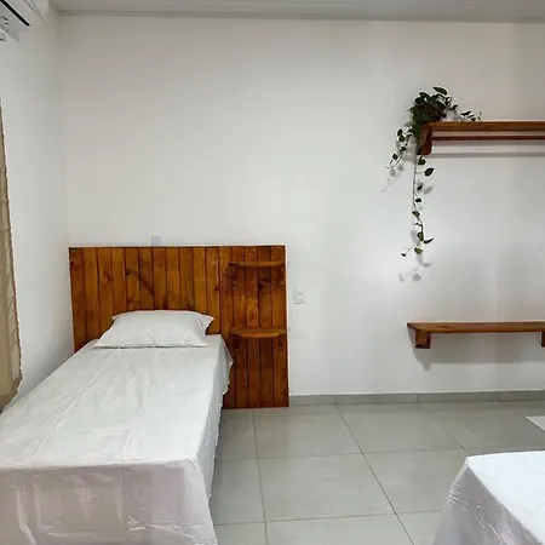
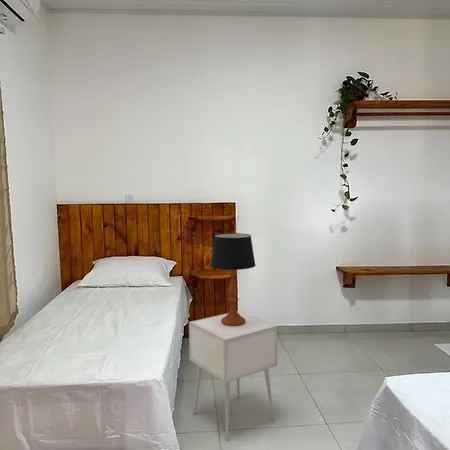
+ table lamp (232, 279)
+ nightstand (234, 370)
